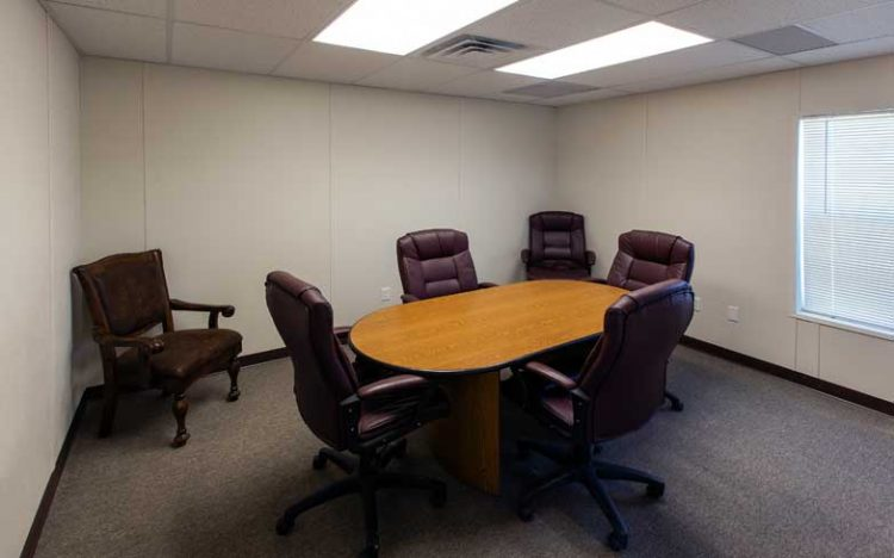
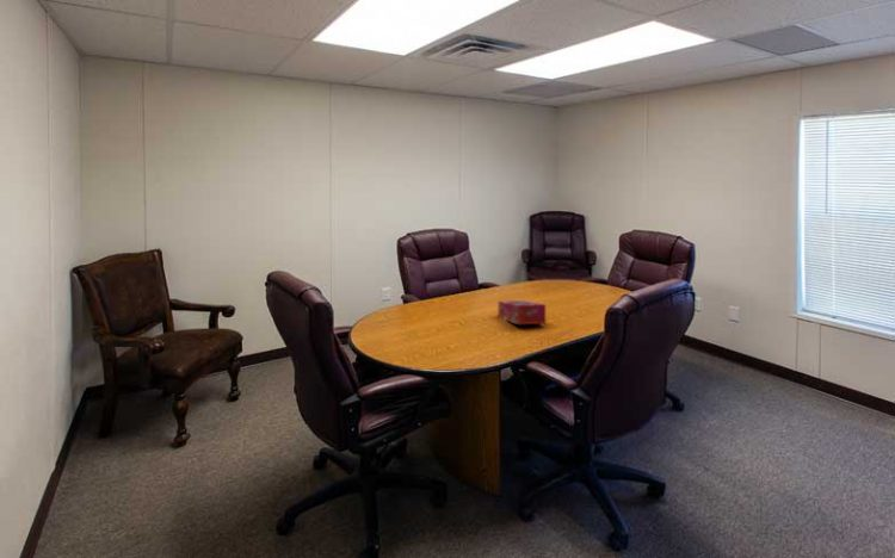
+ tissue box (520, 311)
